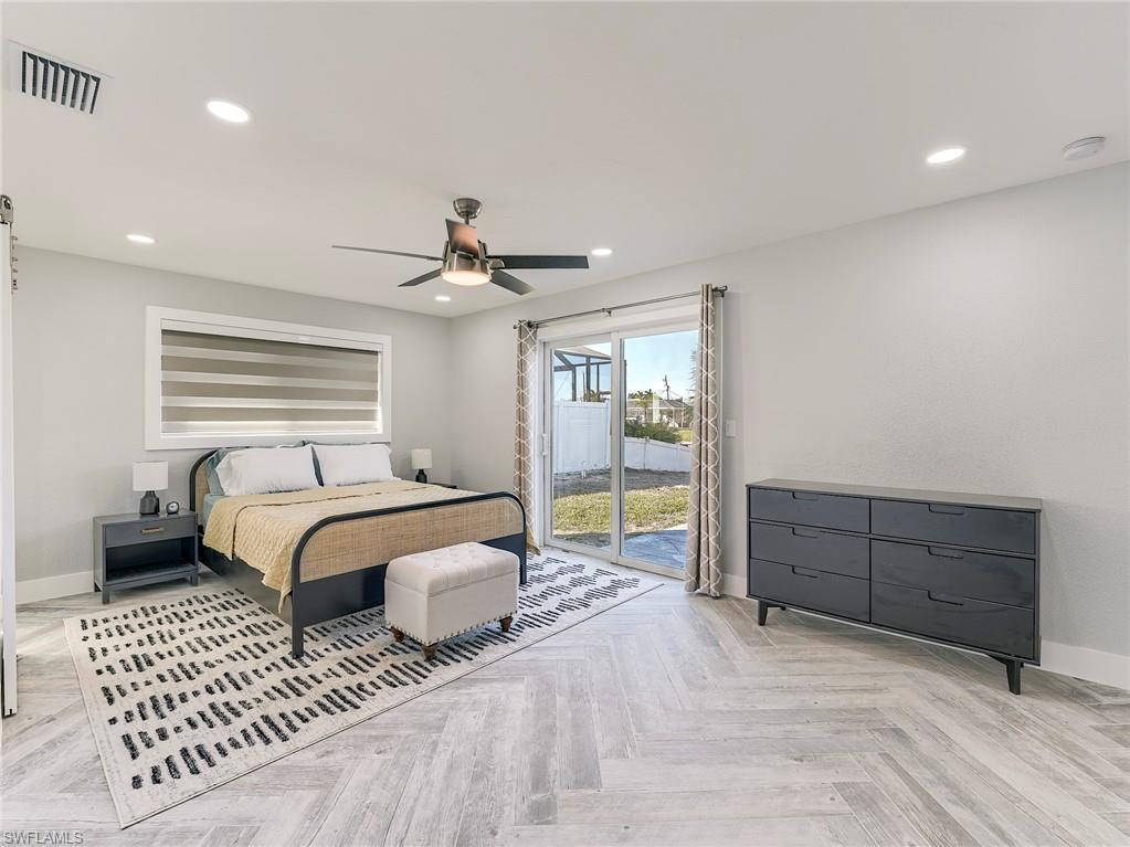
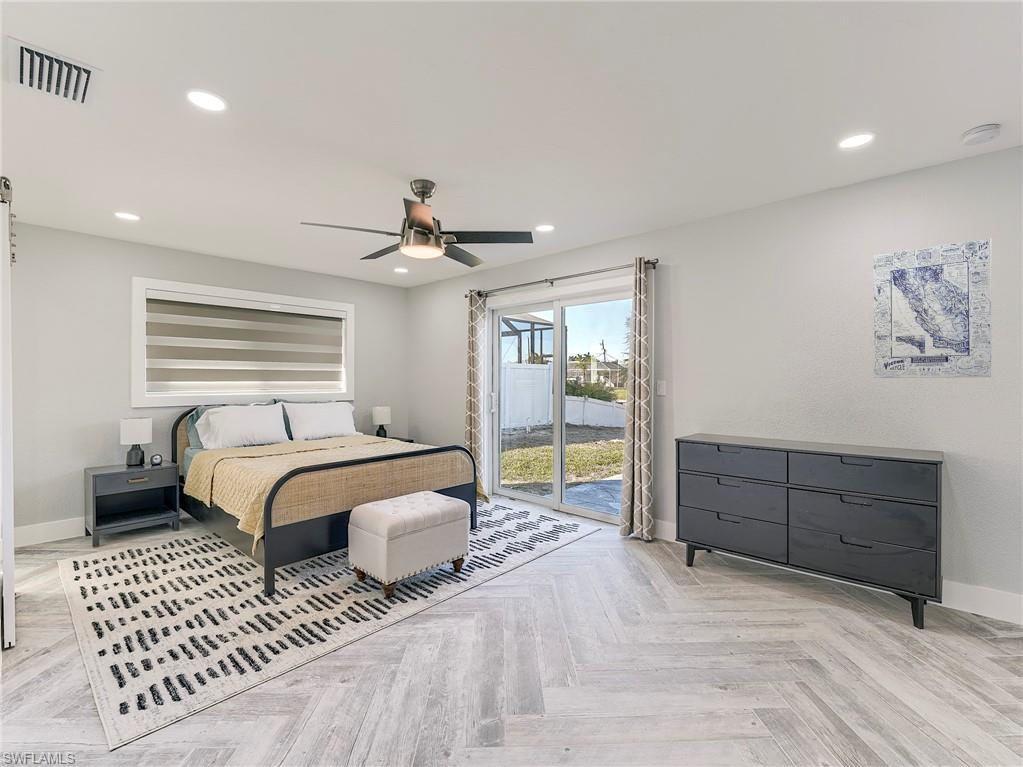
+ wall art (928, 312)
